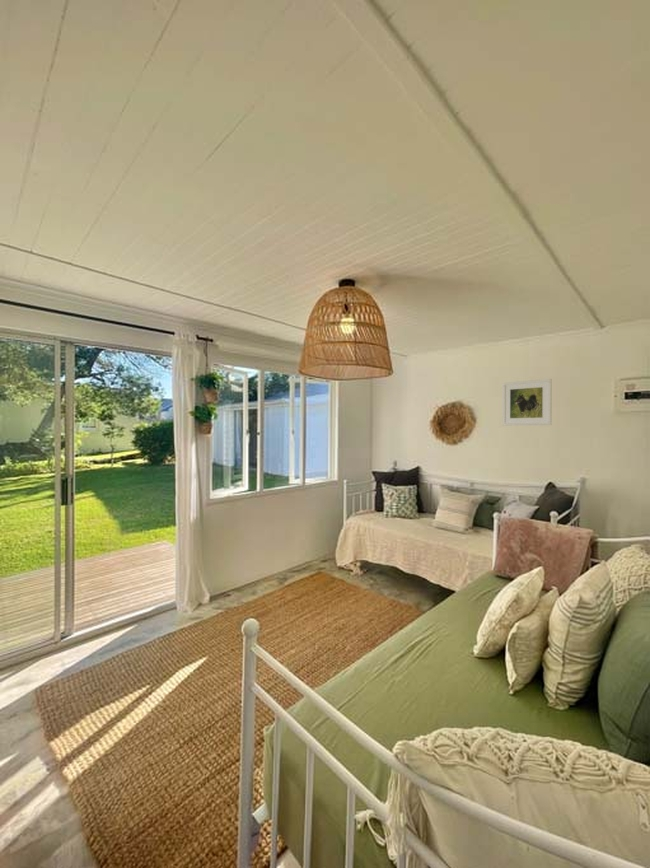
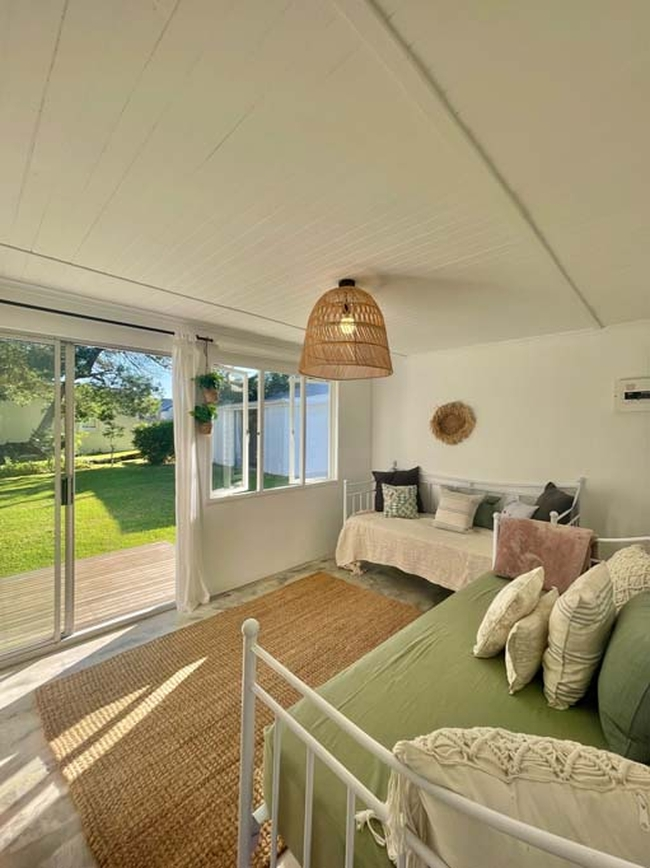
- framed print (526, 403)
